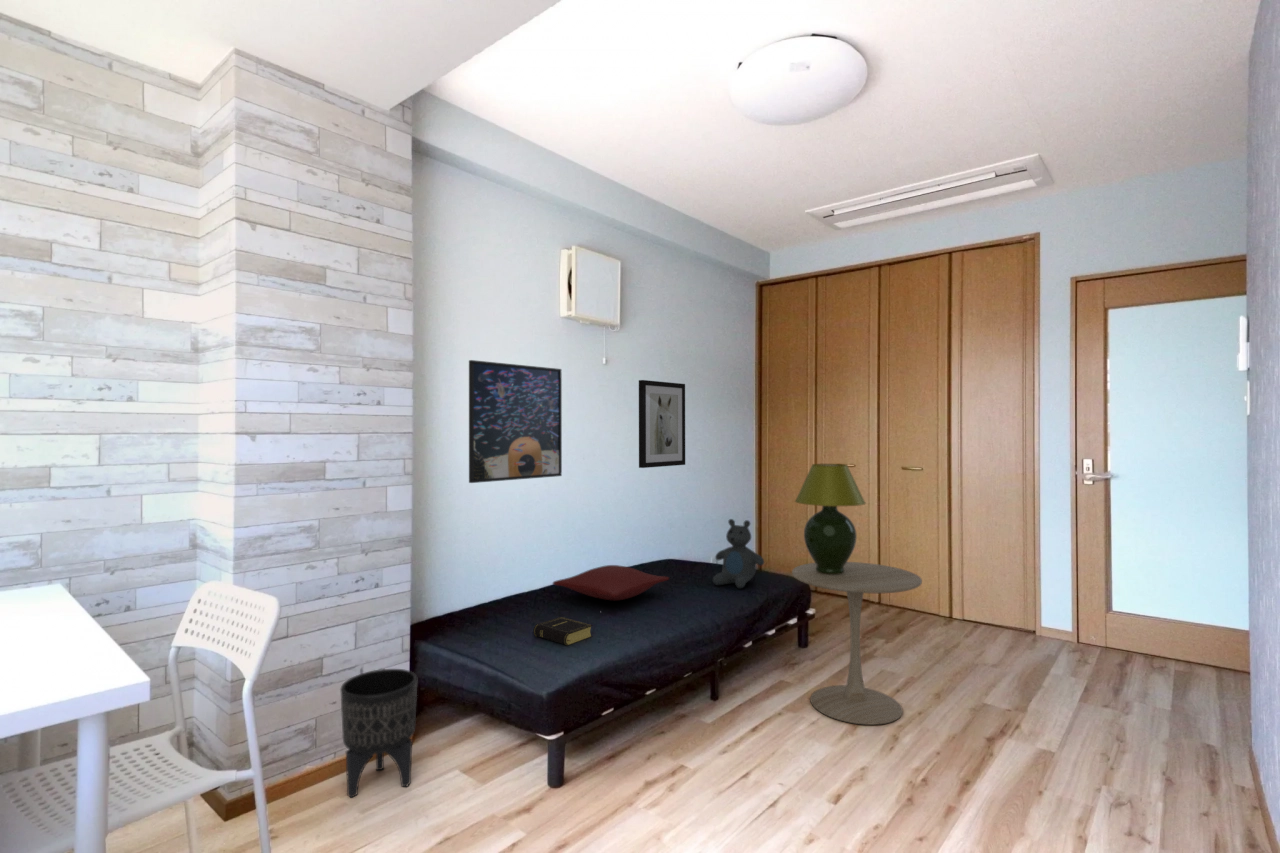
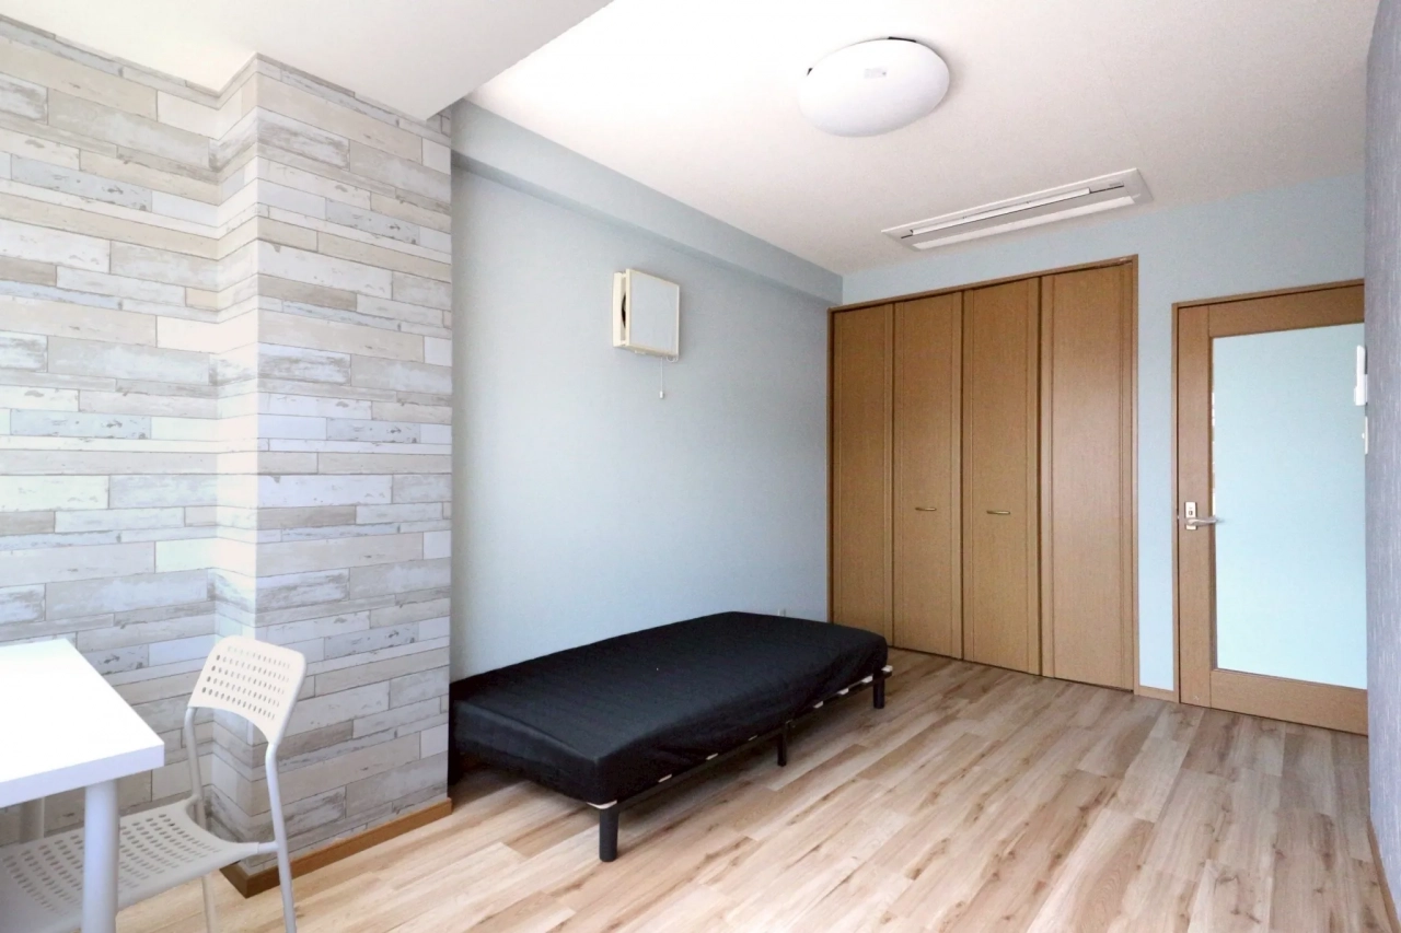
- book (564, 631)
- teddy bear (735, 552)
- wall art (662, 424)
- side table (855, 639)
- table lamp (829, 517)
- pillow (611, 582)
- planter (379, 732)
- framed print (518, 422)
